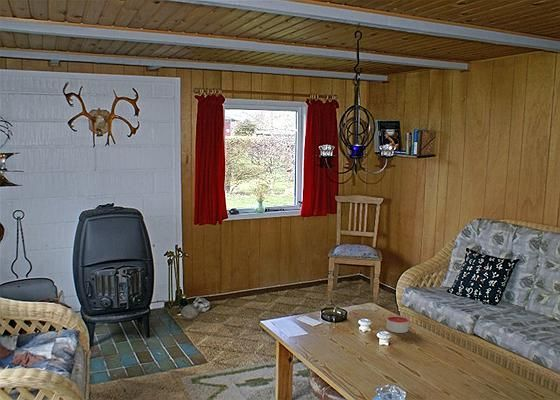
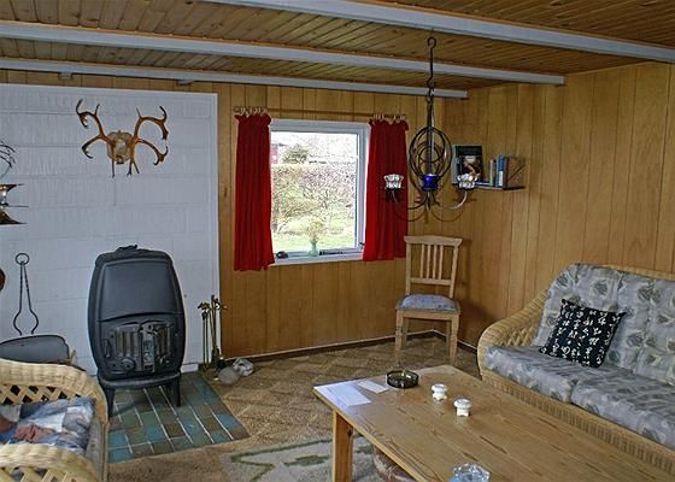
- candle (397, 323)
